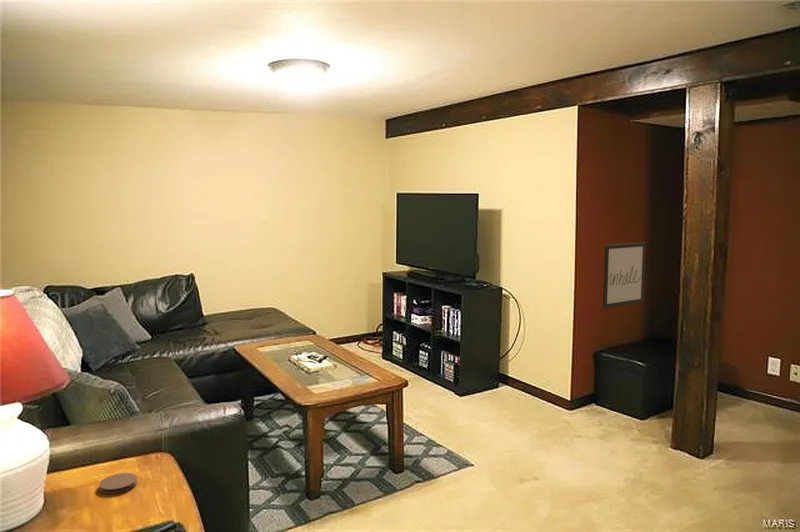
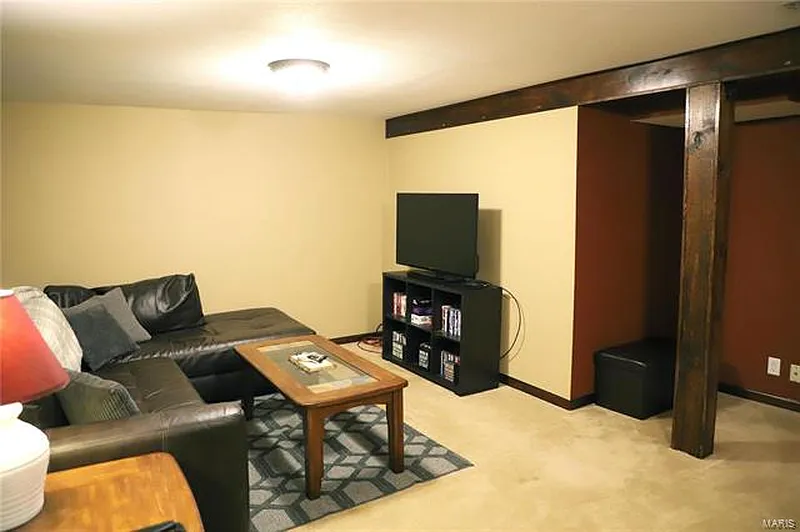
- coaster (118, 483)
- wall art (624, 274)
